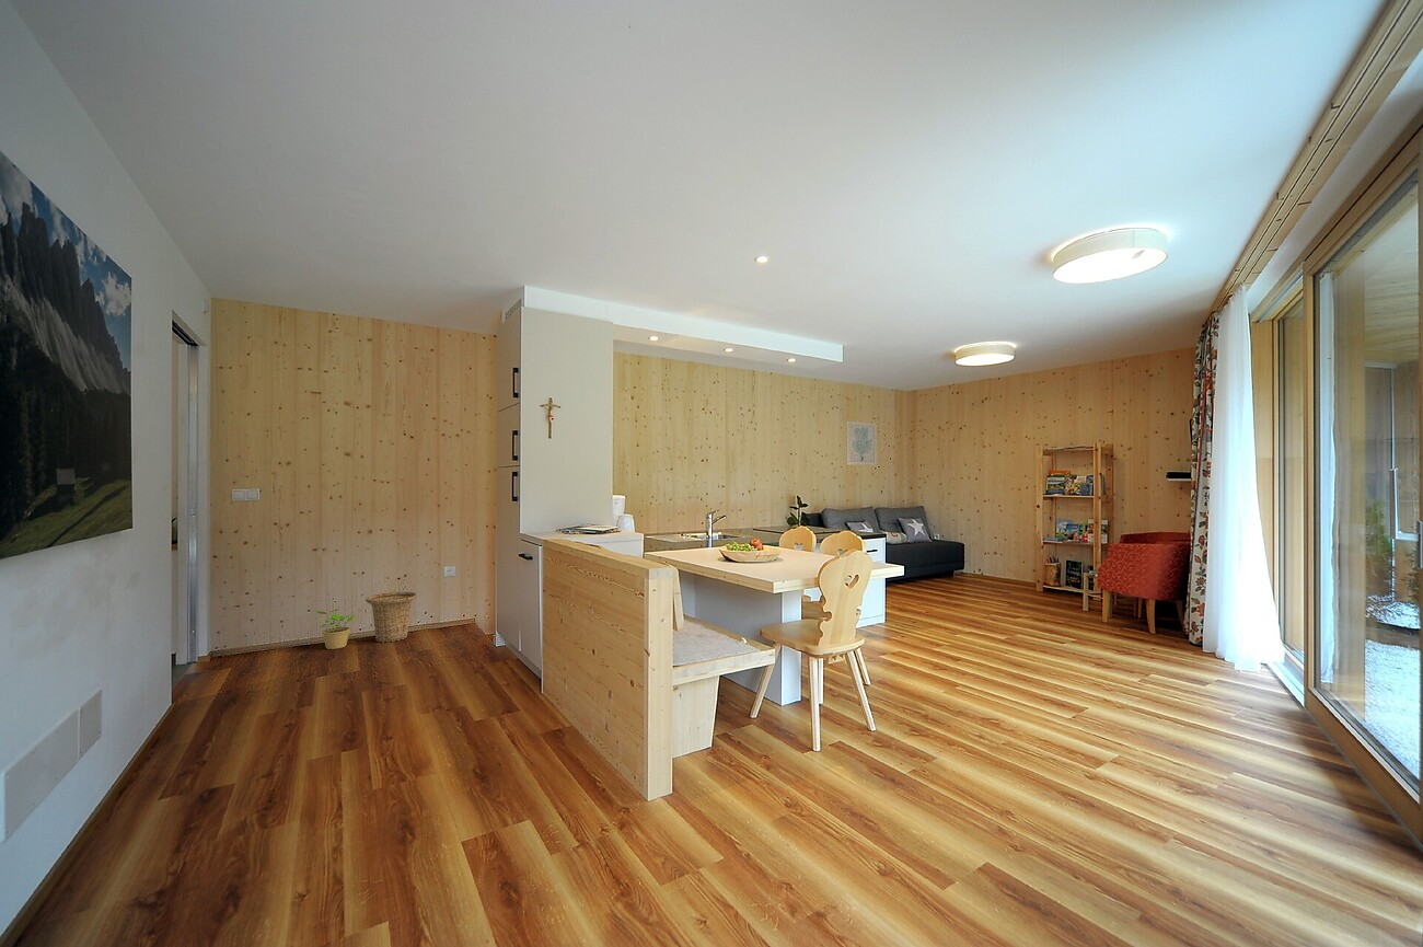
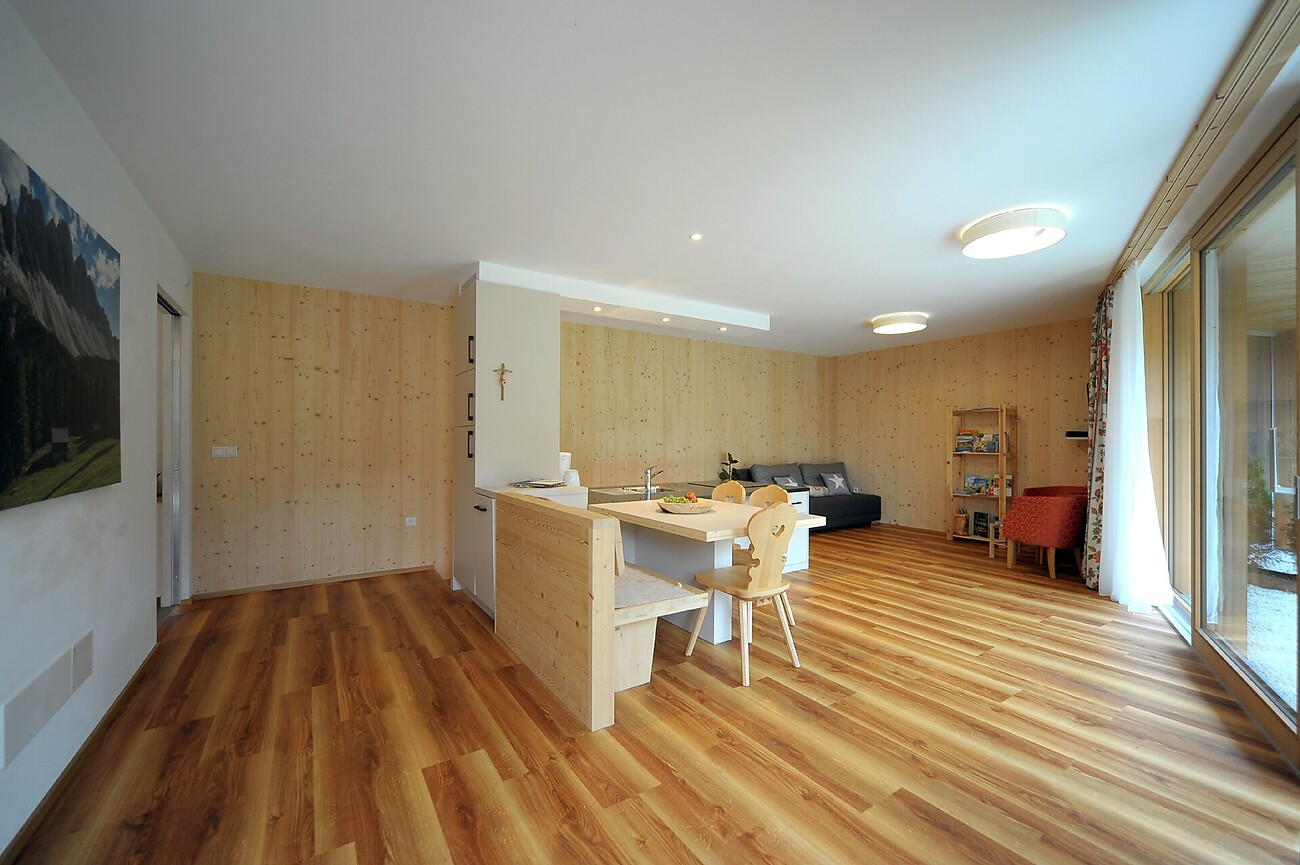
- wall art (861, 443)
- potted plant (333, 626)
- basket (391, 616)
